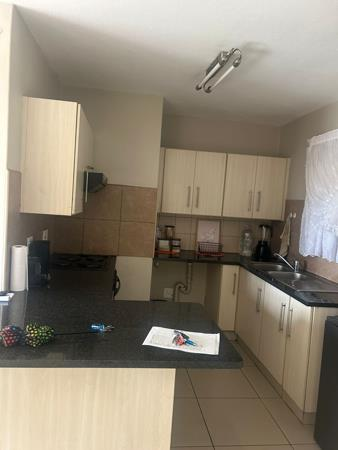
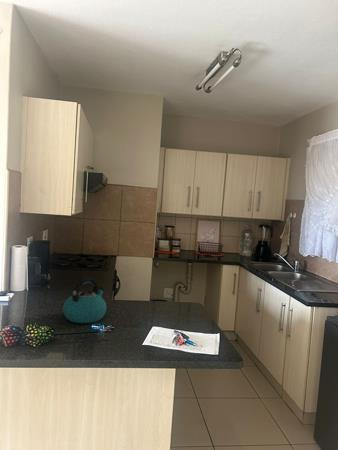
+ kettle (87, 297)
